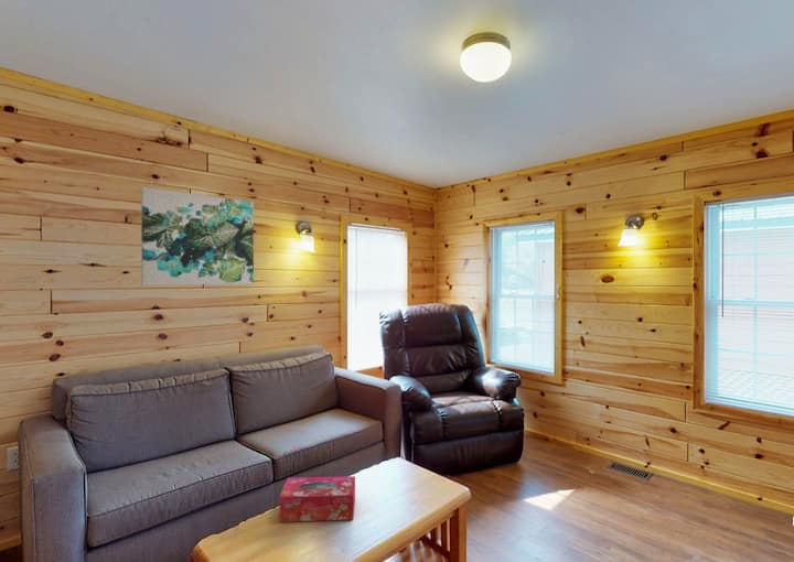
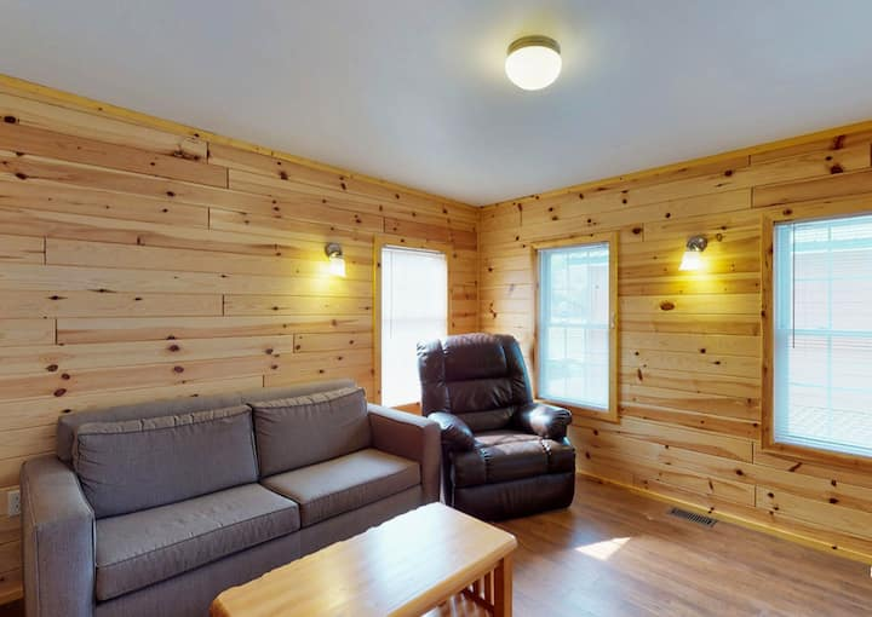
- tissue box (319, 497)
- wall art (202, 239)
